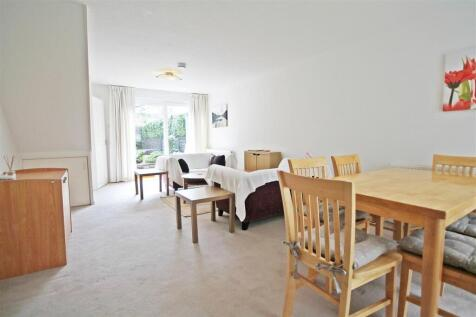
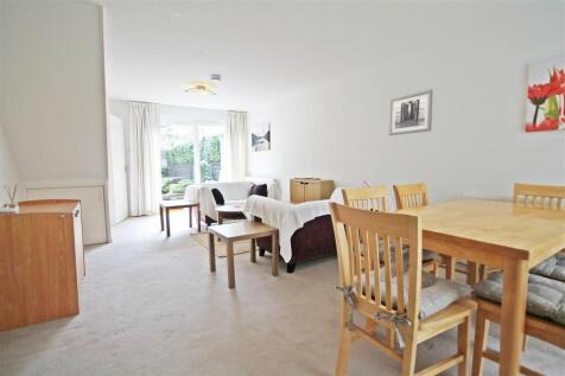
+ wall art (408, 114)
